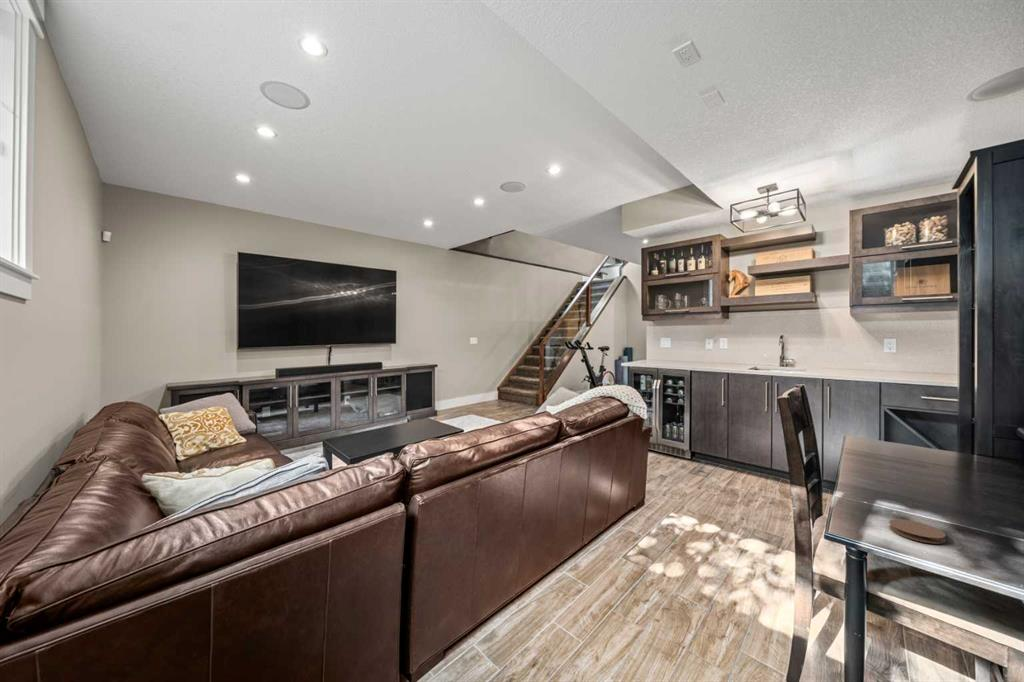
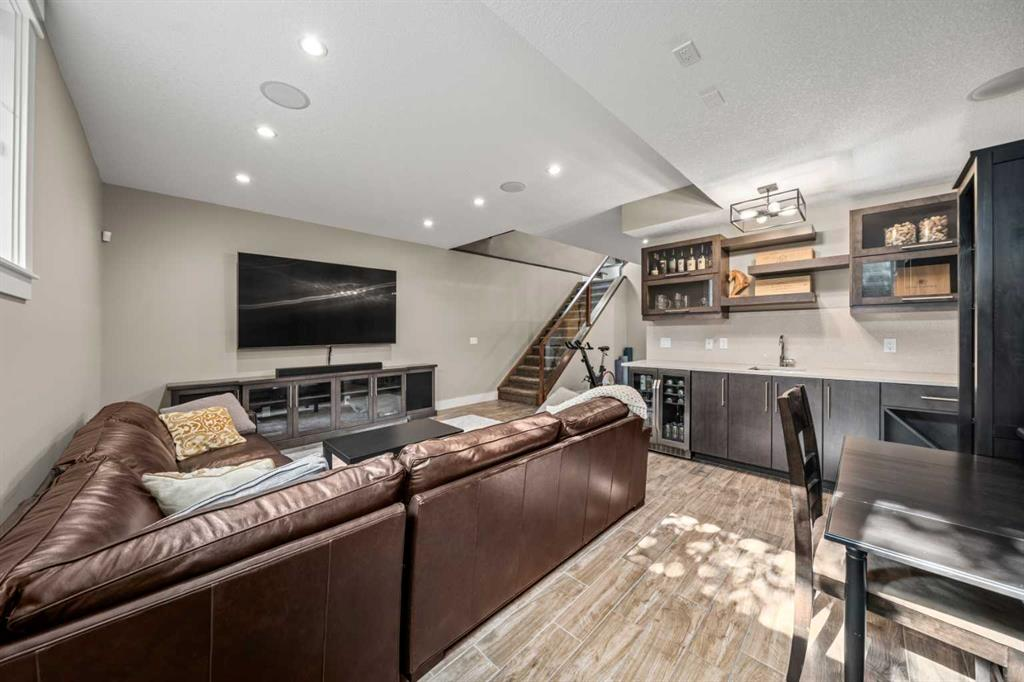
- coaster (916, 530)
